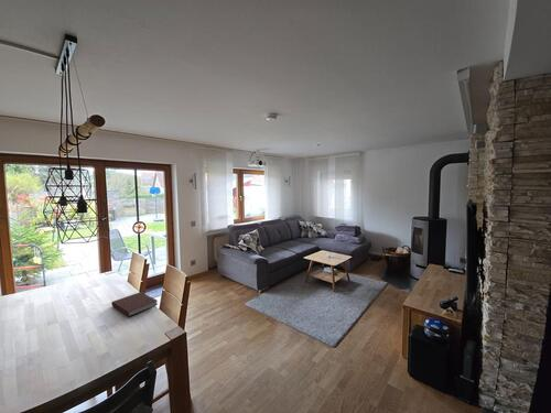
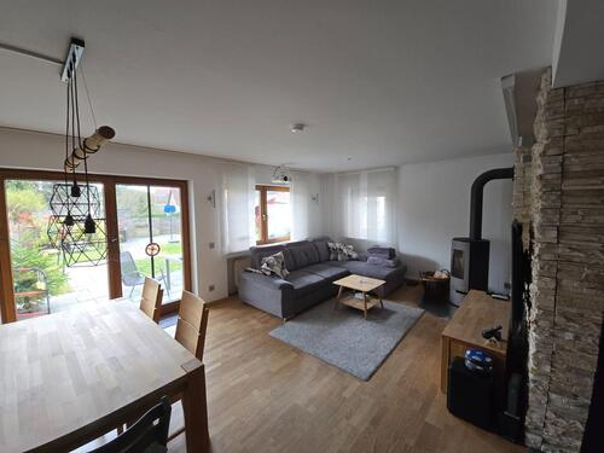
- notebook (134, 303)
